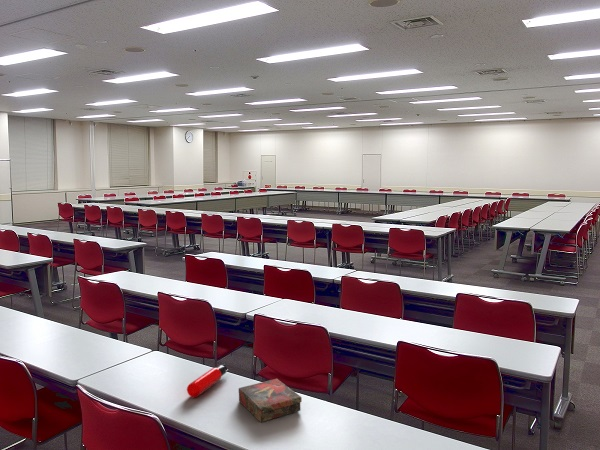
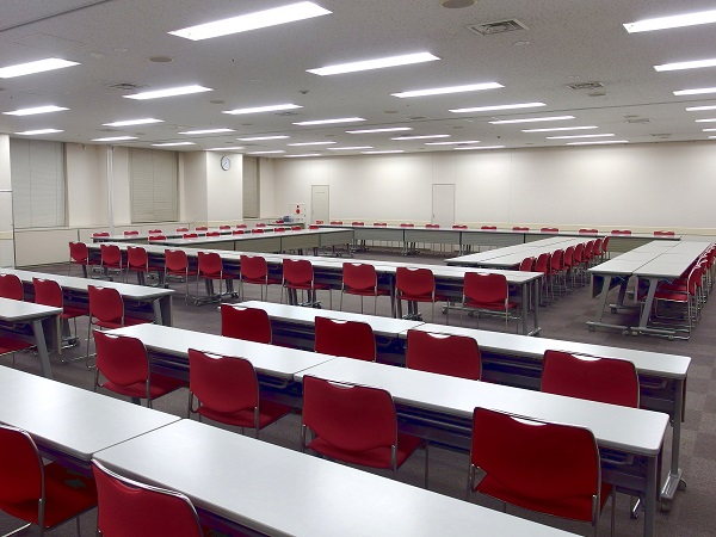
- water bottle (210, 378)
- book (269, 399)
